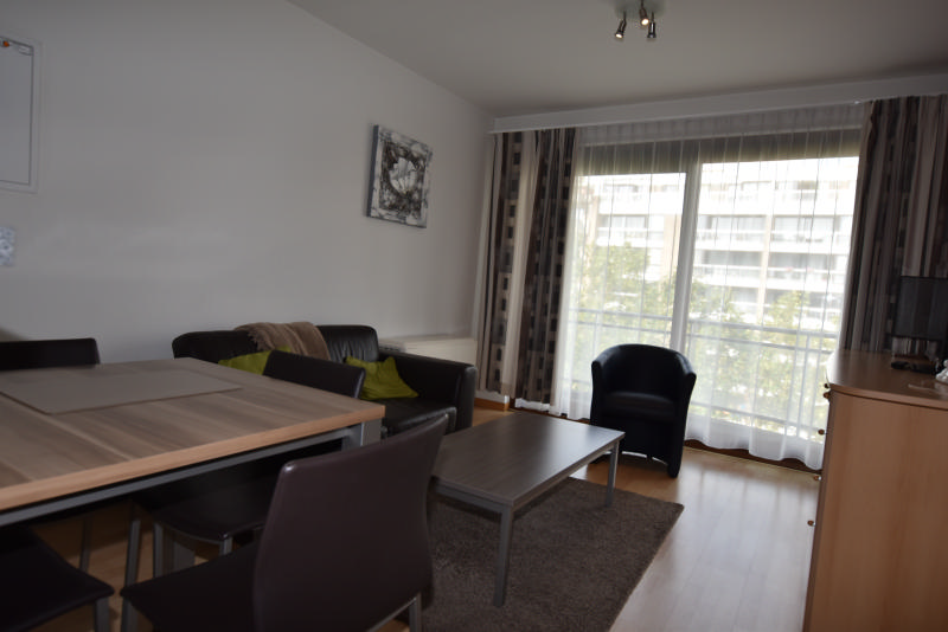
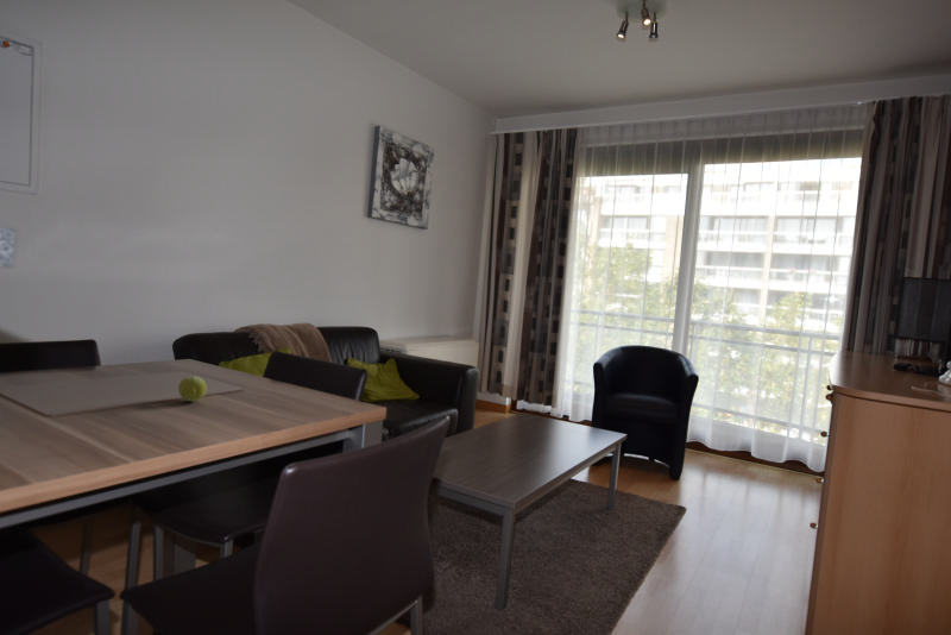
+ fruit (193, 388)
